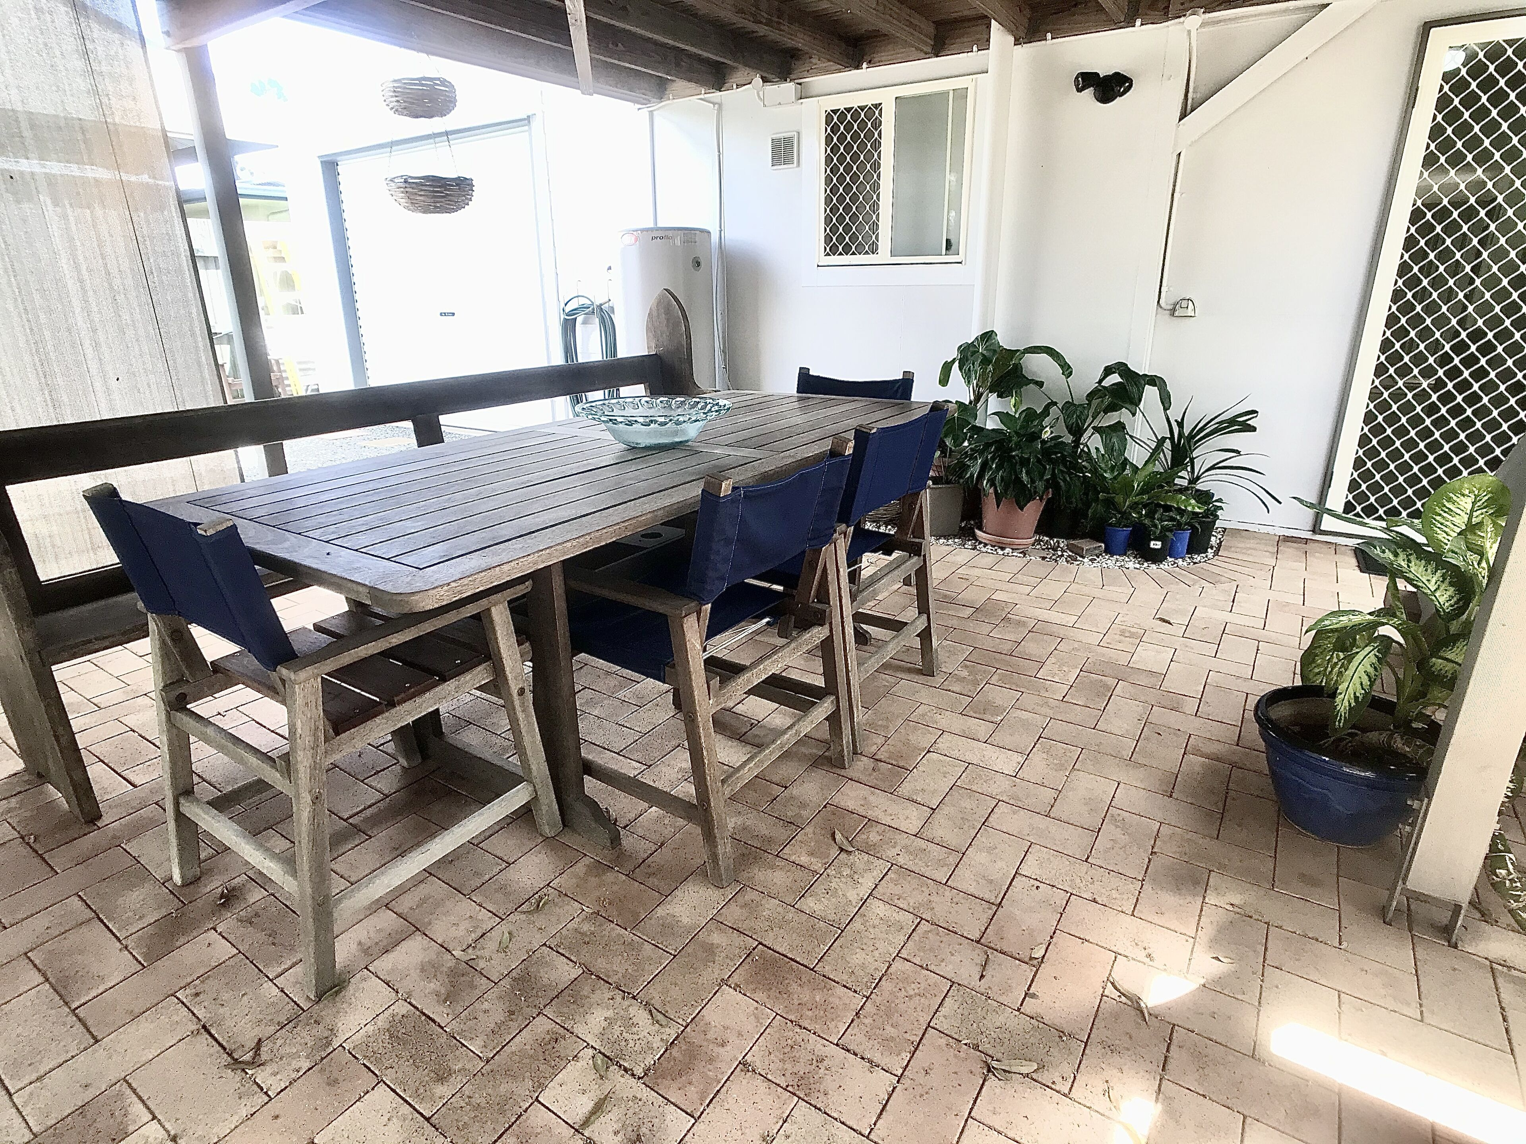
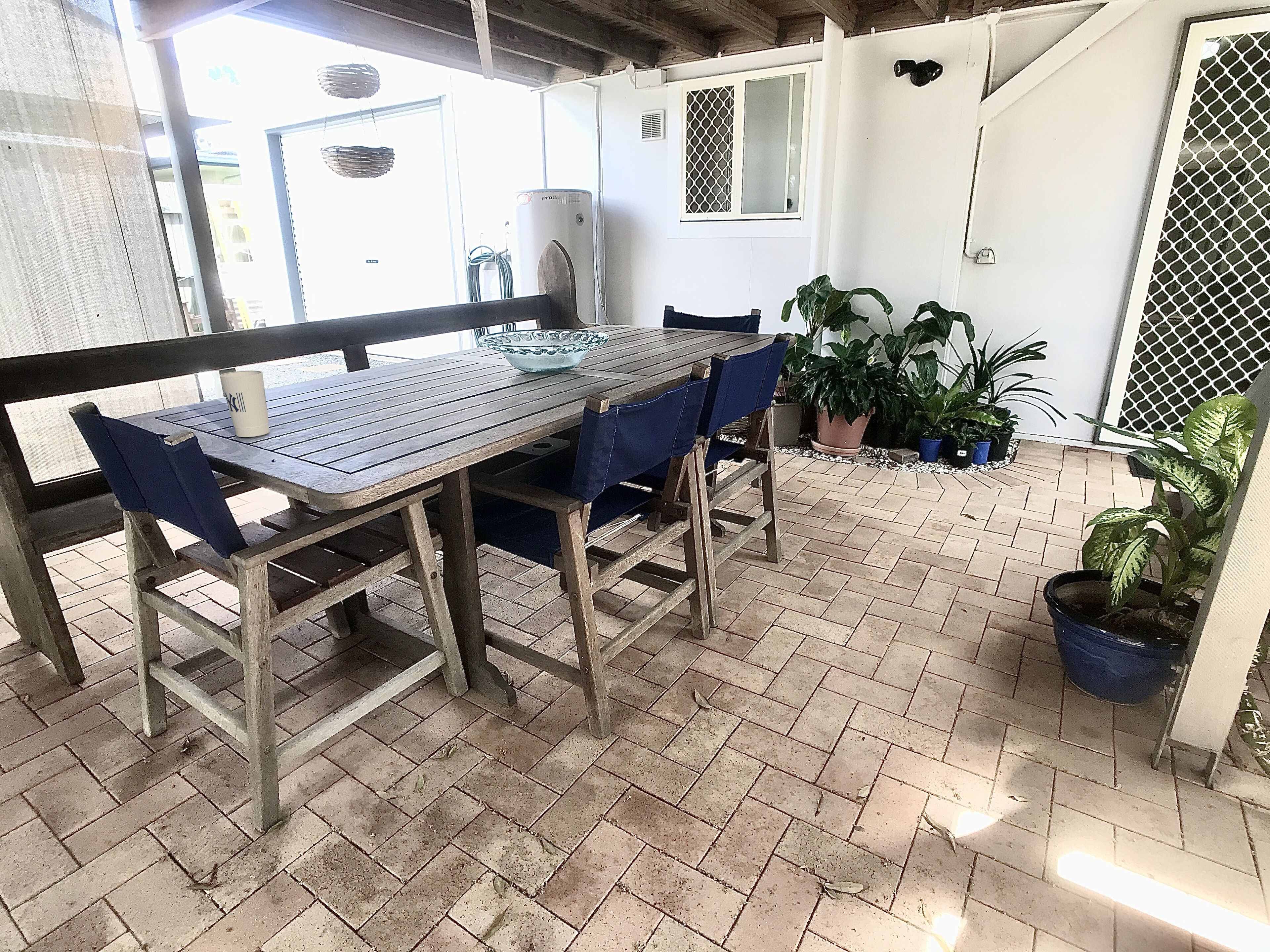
+ cup (247, 404)
